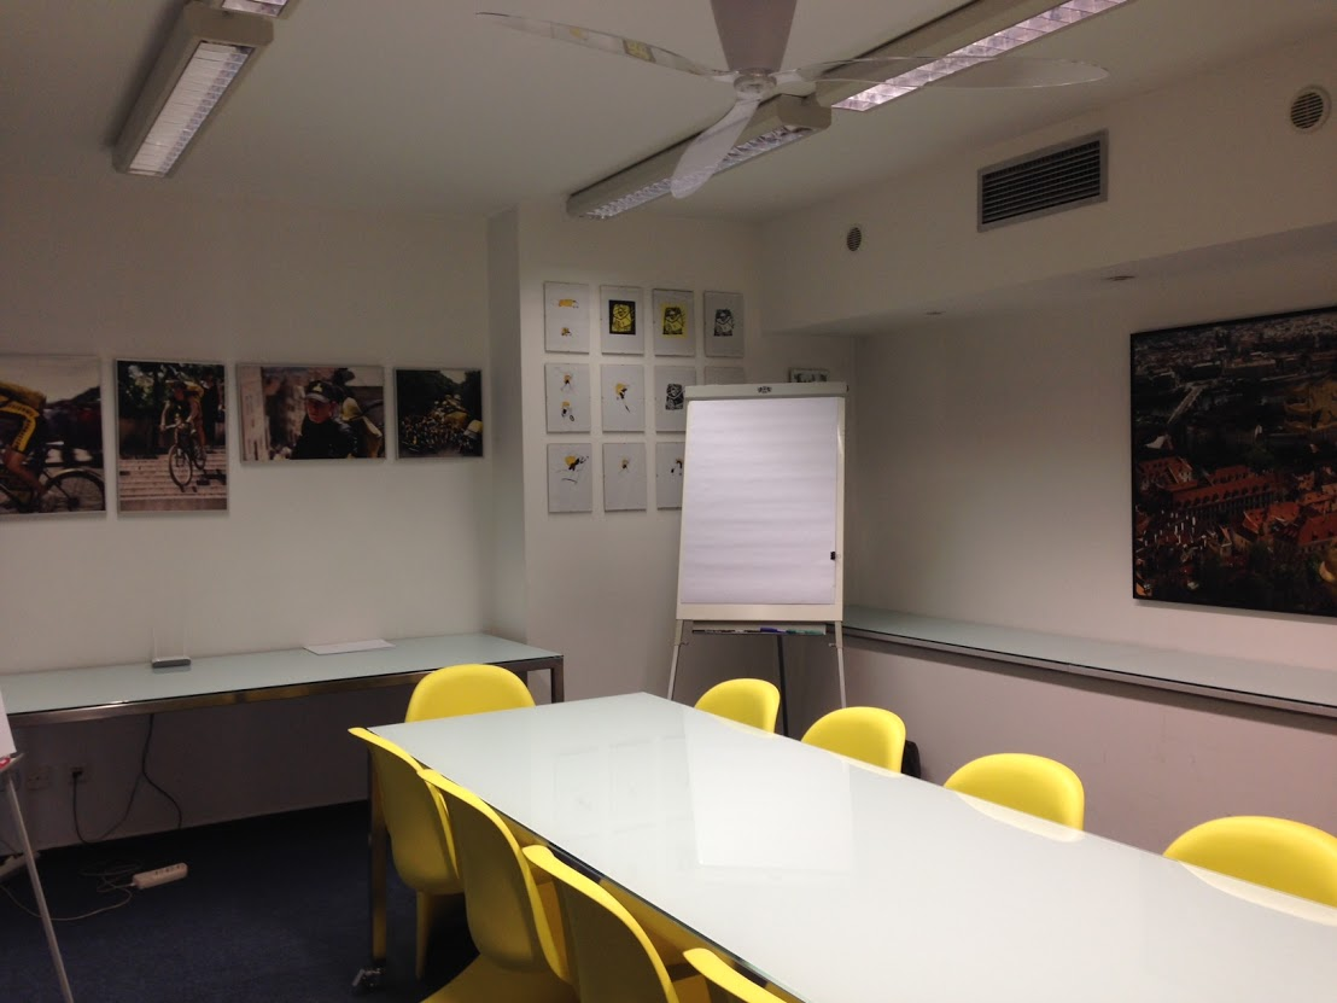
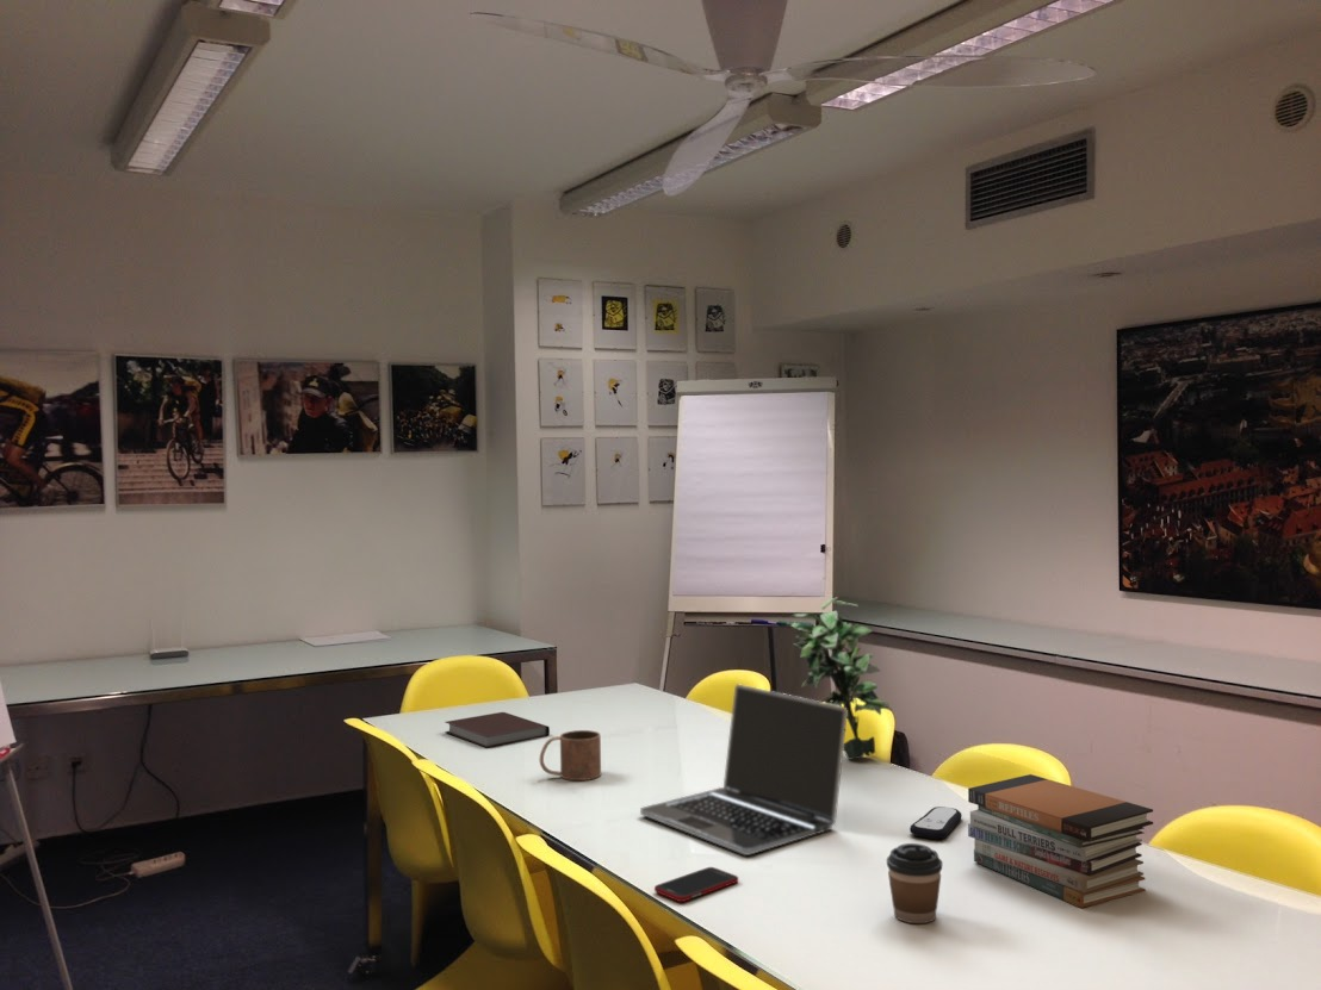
+ potted plant (838, 679)
+ book stack (1055, 836)
+ cell phone (696, 884)
+ coffee cup (914, 879)
+ laptop (740, 762)
+ notebook (496, 728)
+ mug (570, 755)
+ remote control (937, 821)
